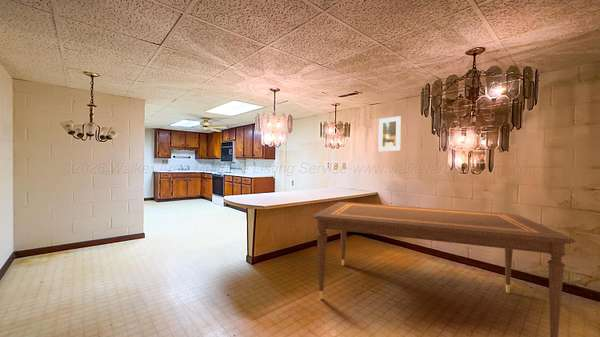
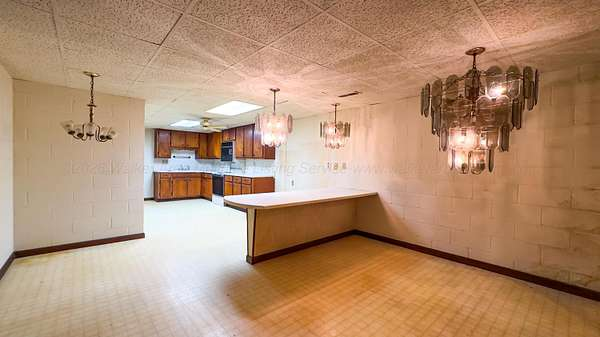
- dining table (423, 239)
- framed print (389, 134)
